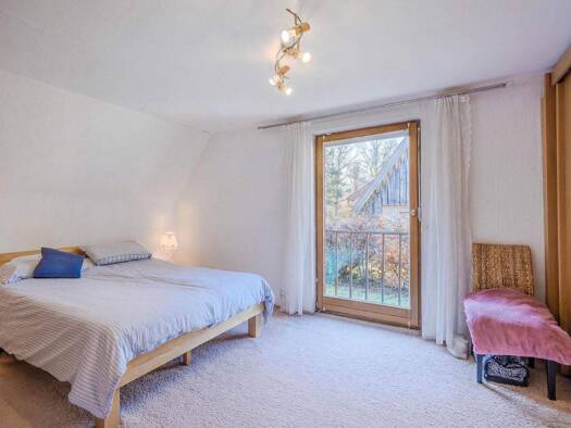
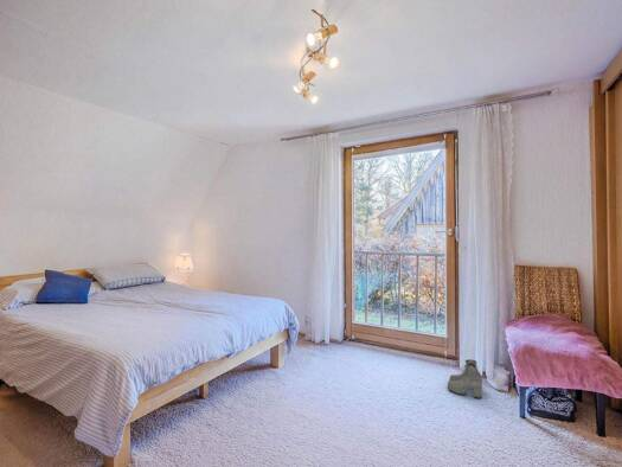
+ boots (464, 375)
